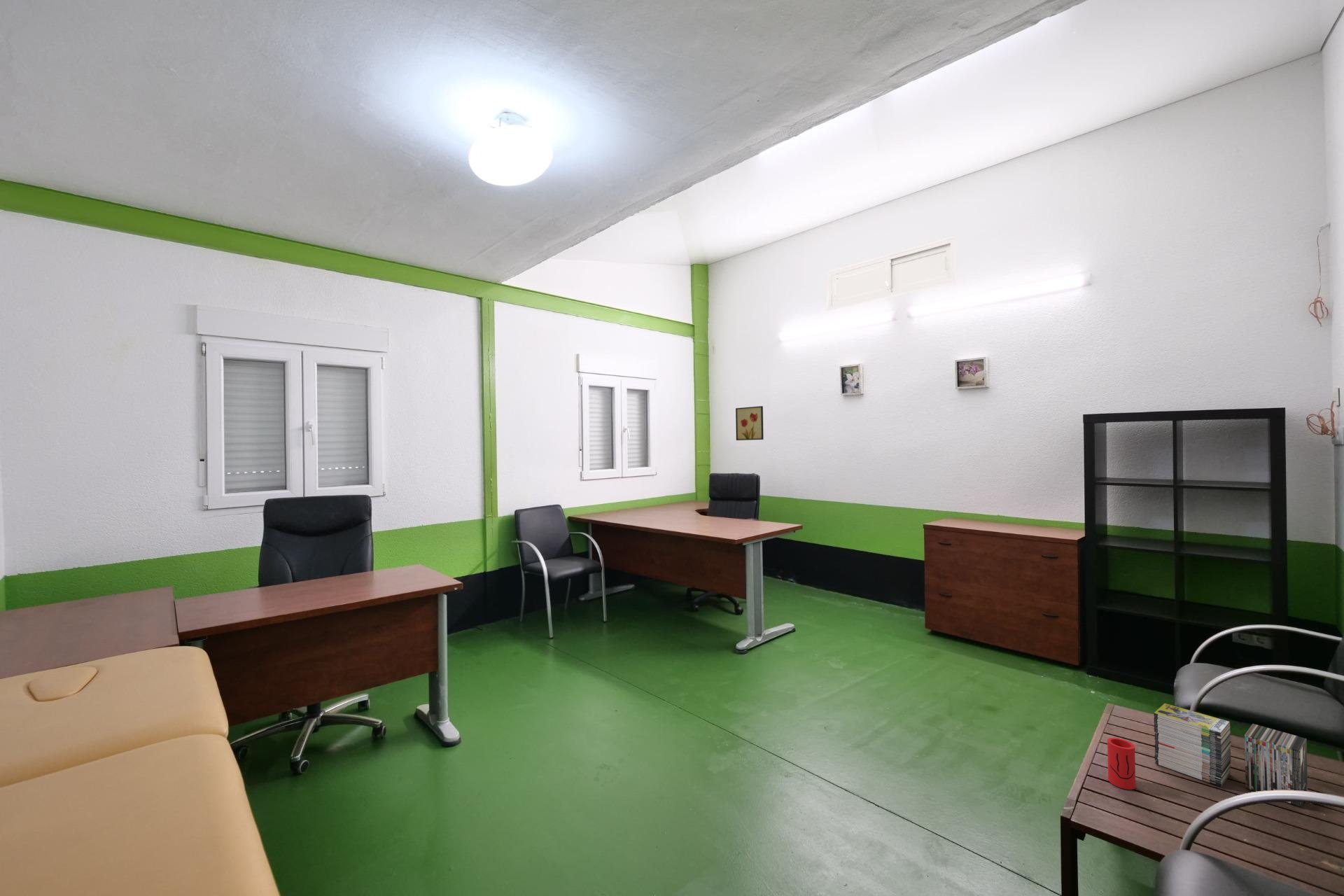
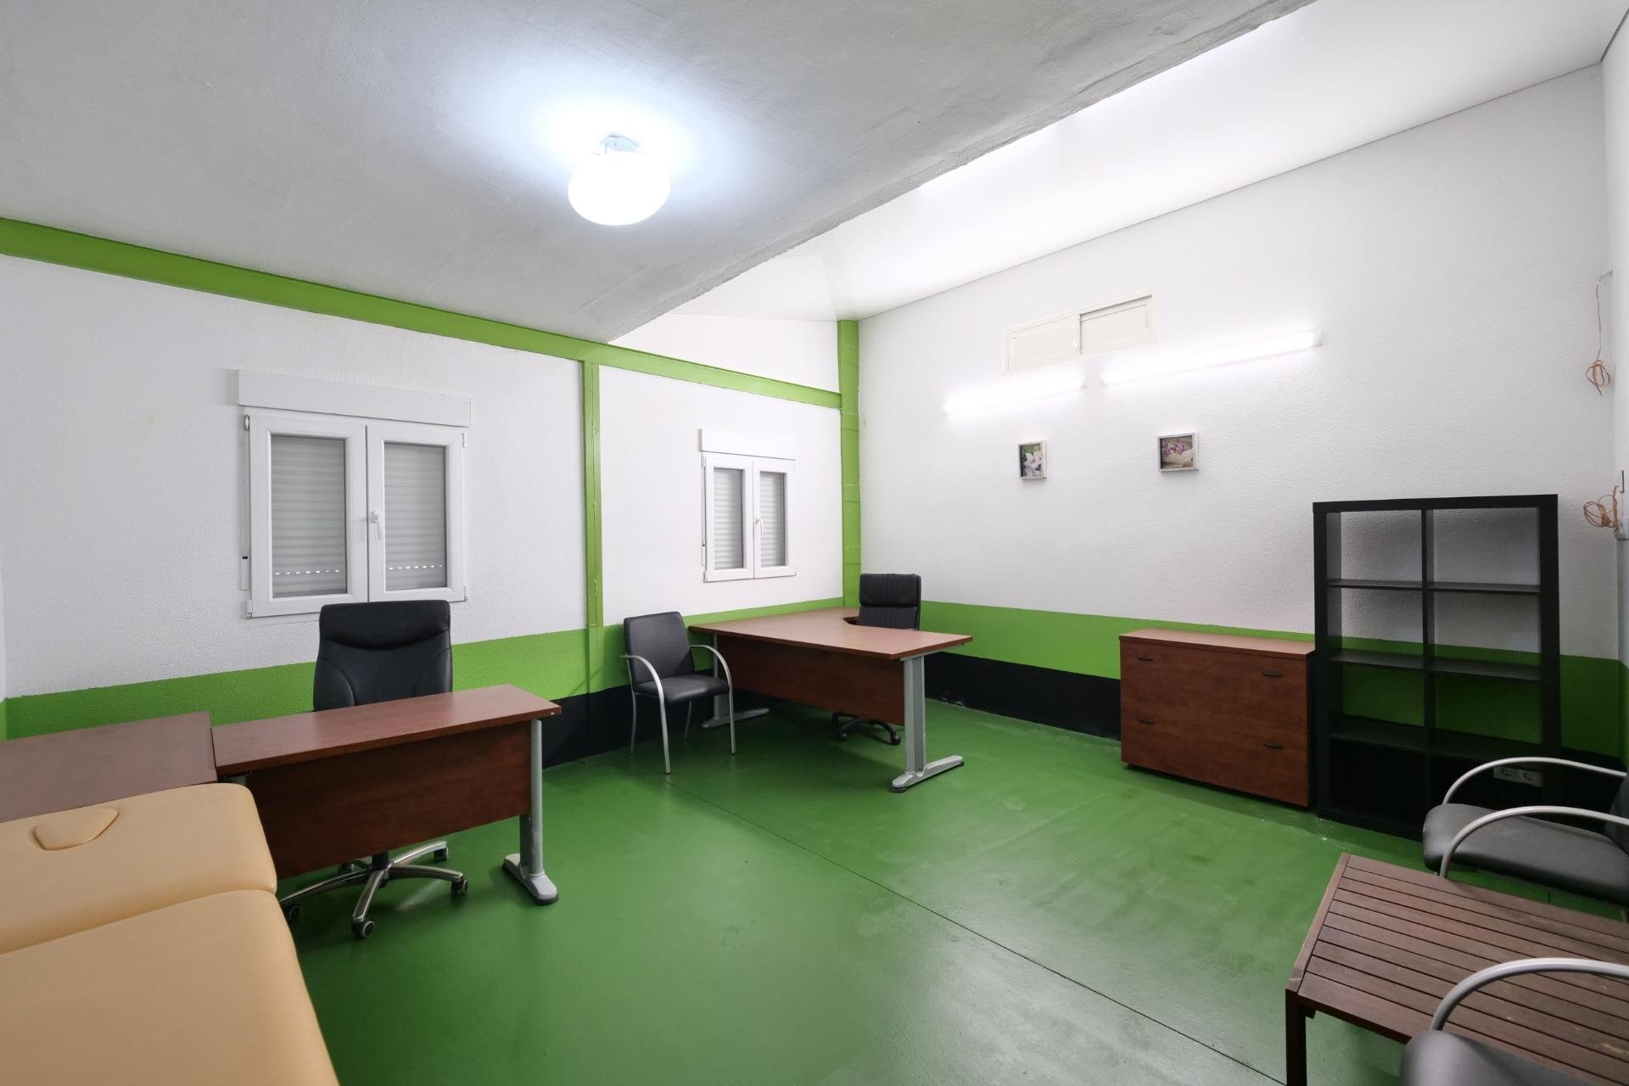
- cup (1121, 763)
- wall art (750, 424)
- magazine (1226, 750)
